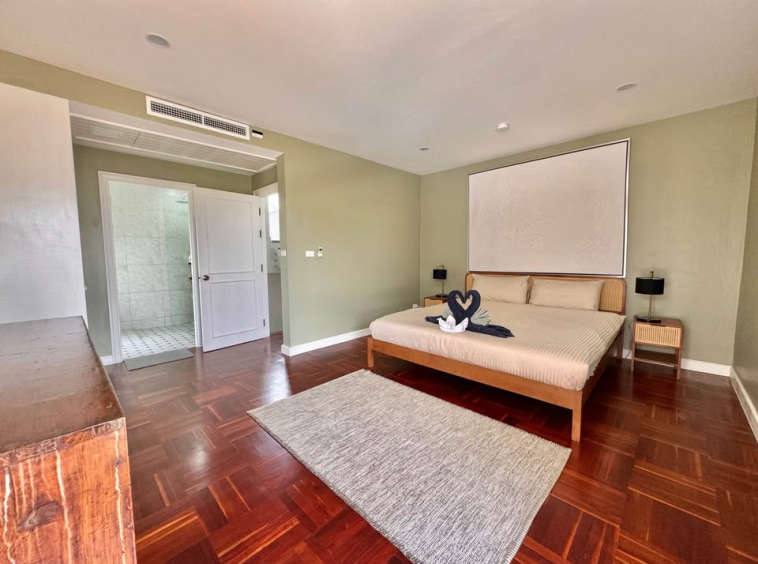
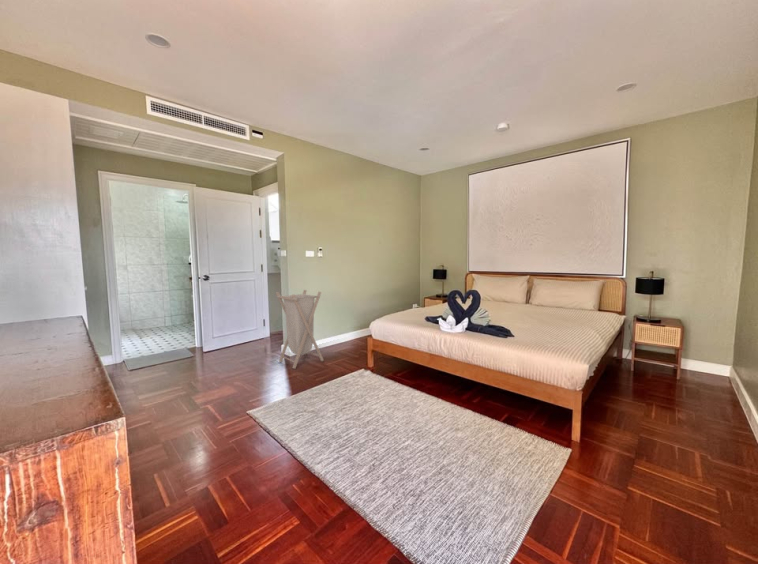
+ laundry hamper (299, 326)
